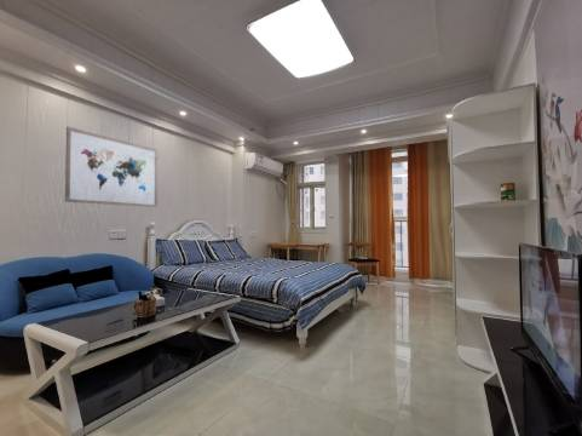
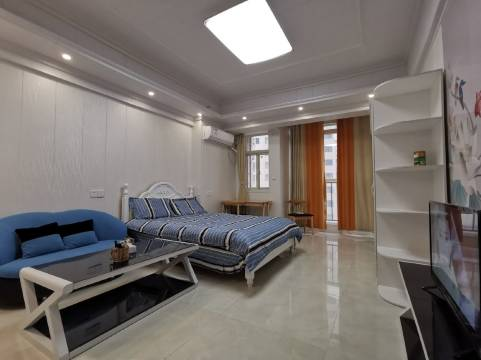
- wall art (117, 172)
